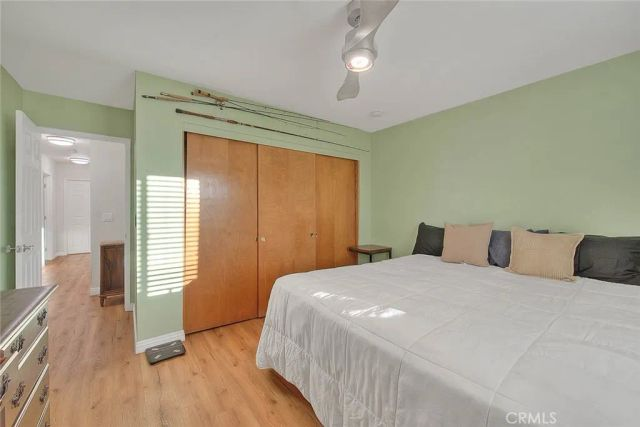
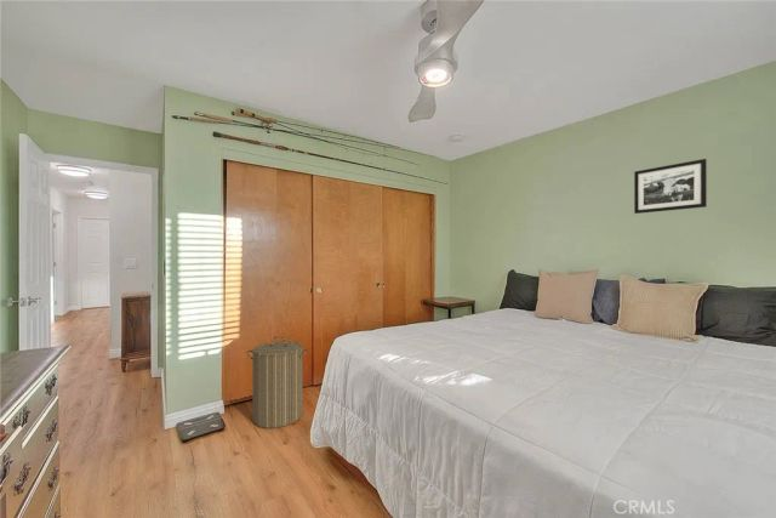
+ picture frame (668, 188)
+ laundry hamper (278, 376)
